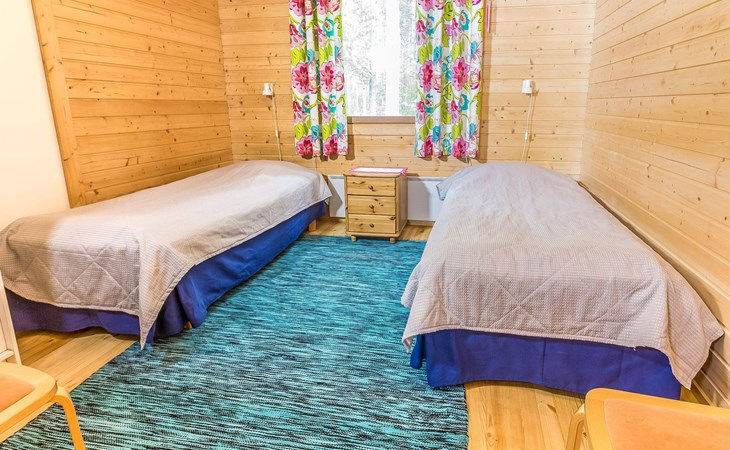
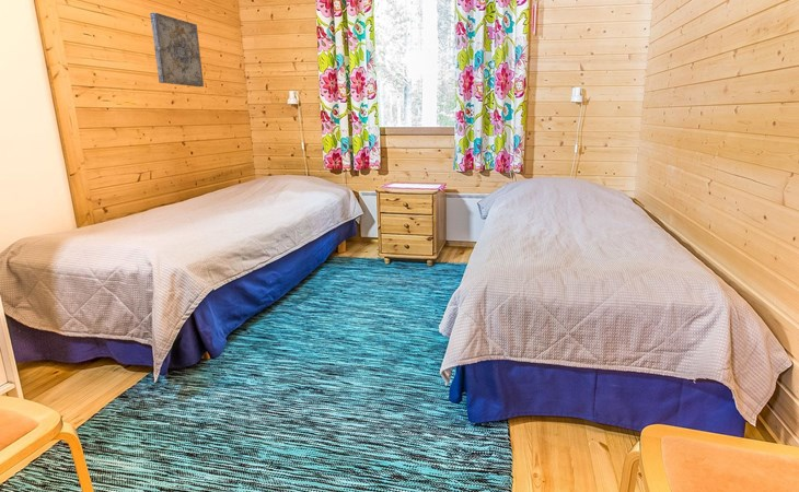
+ wall art (178, 51)
